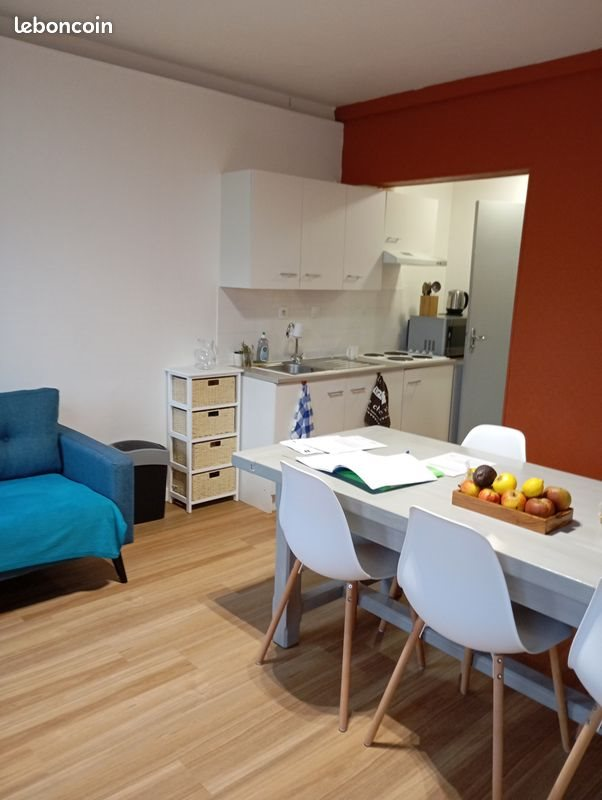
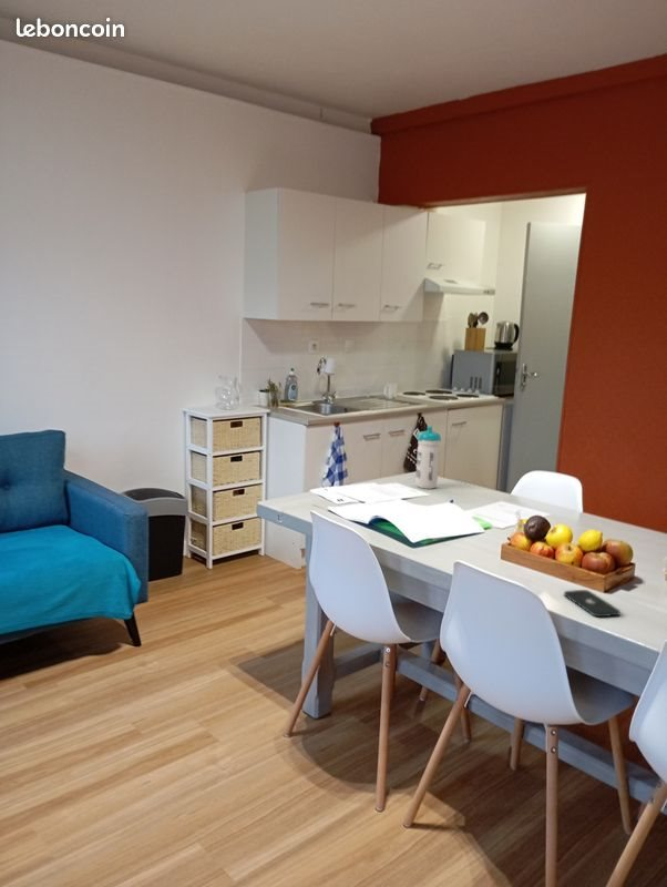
+ water bottle (428, 456)
+ smartphone (591, 602)
